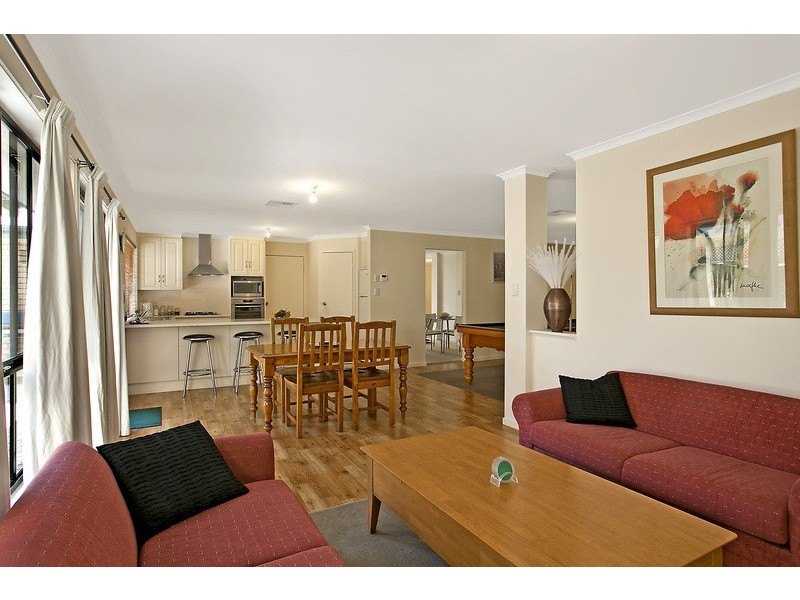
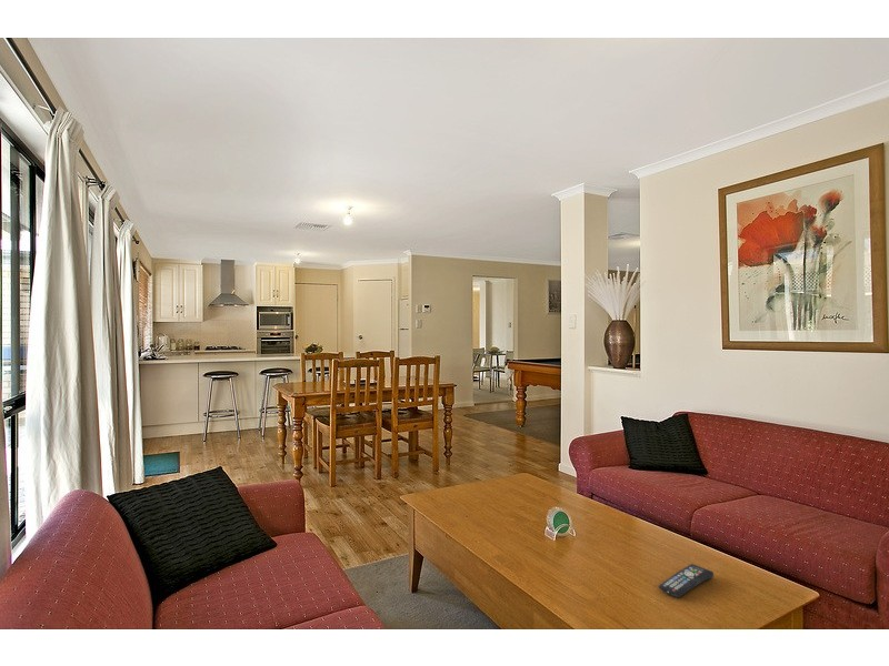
+ remote control (687, 579)
